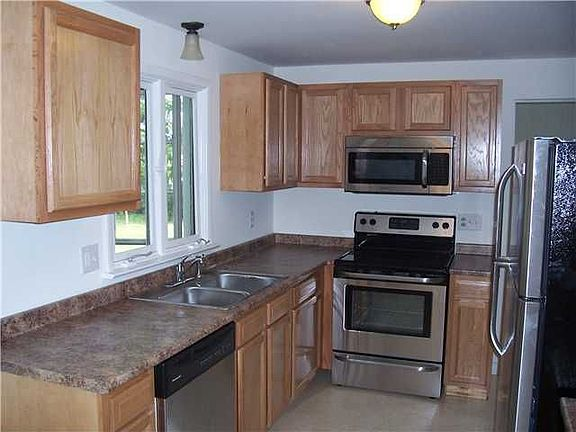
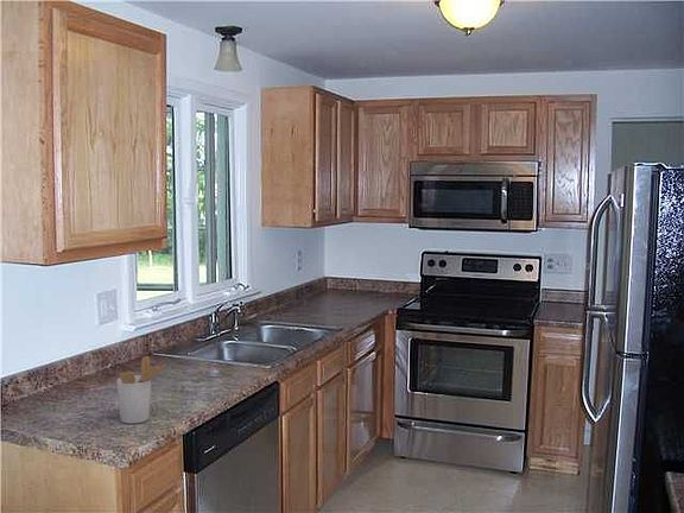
+ utensil holder (141, 390)
